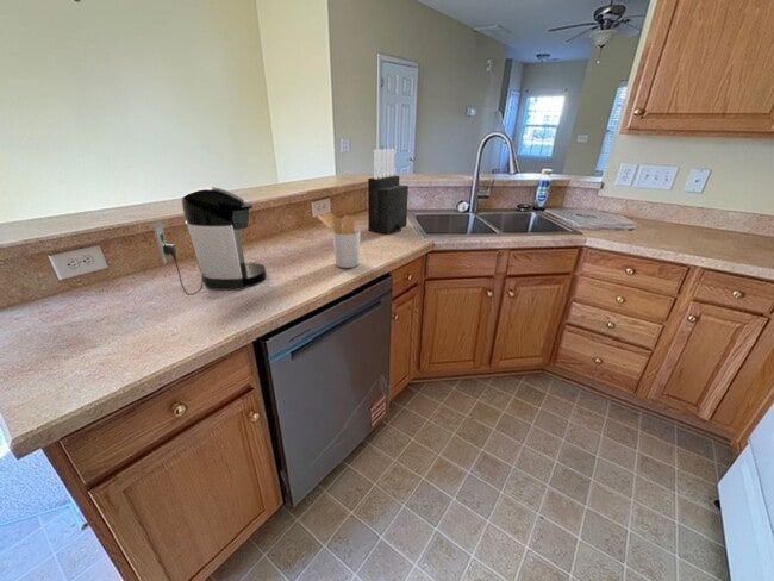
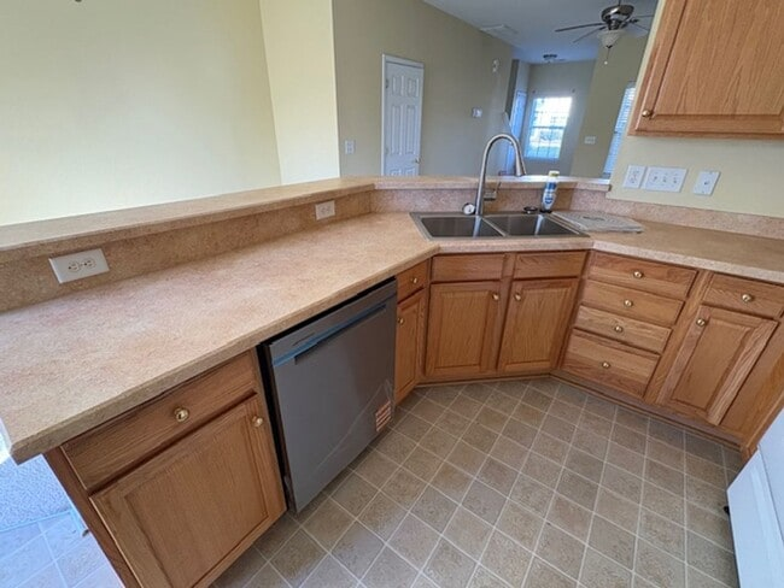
- coffee maker (219, 242)
- knife block (391, 190)
- utensil holder (339, 238)
